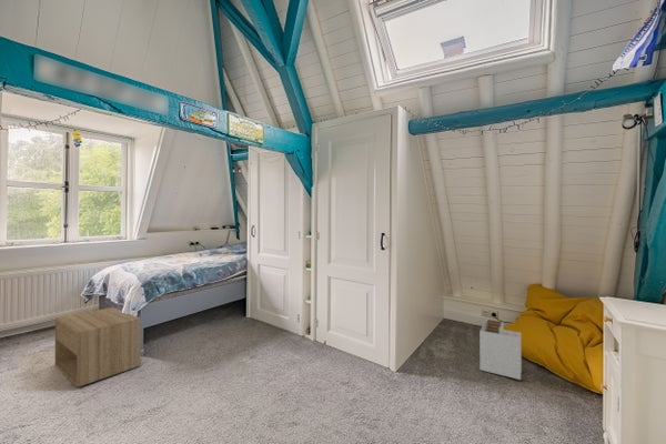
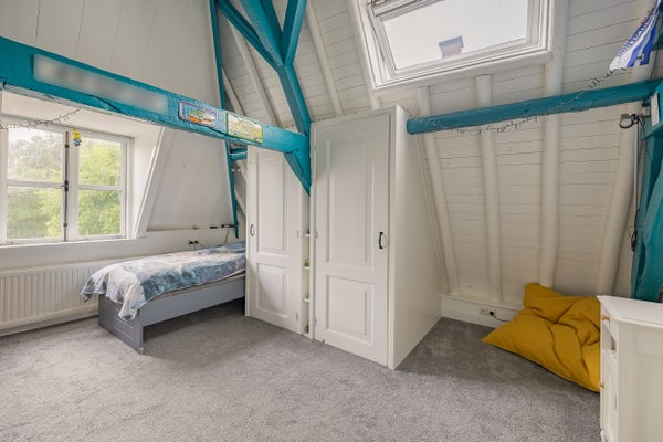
- nightstand (98, 341)
- cardboard box (502, 346)
